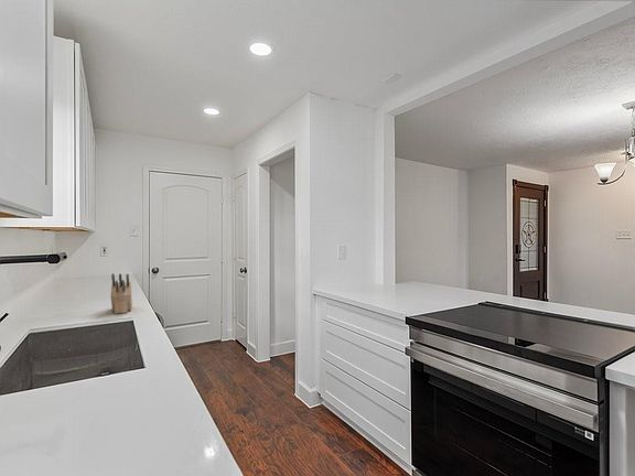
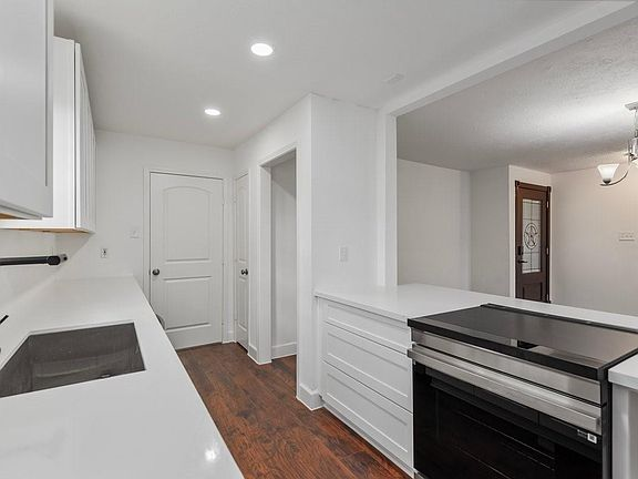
- knife block (121, 291)
